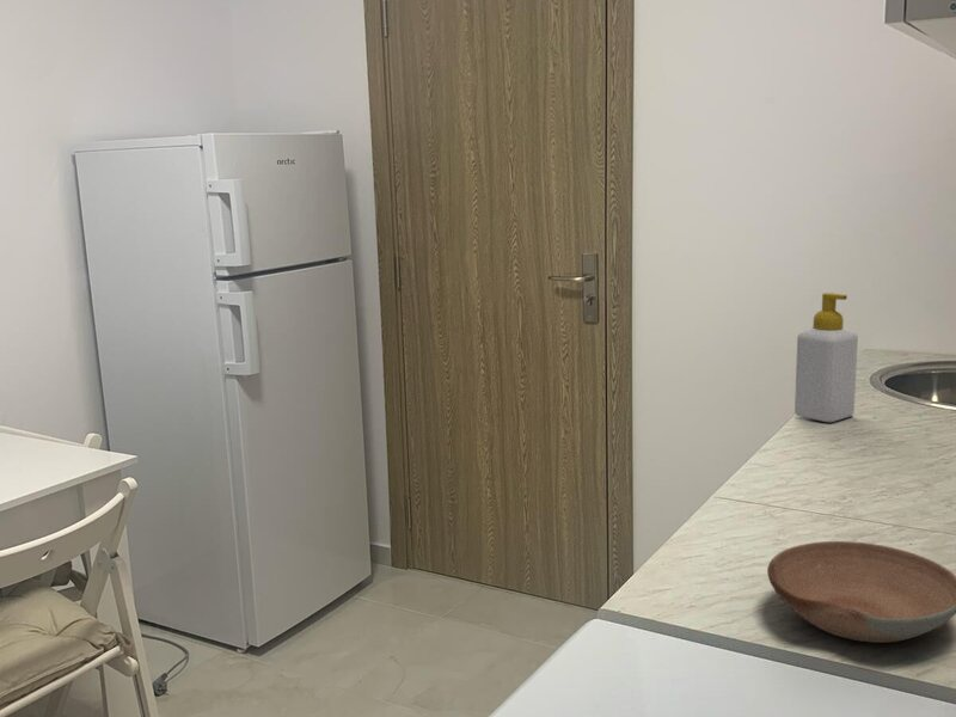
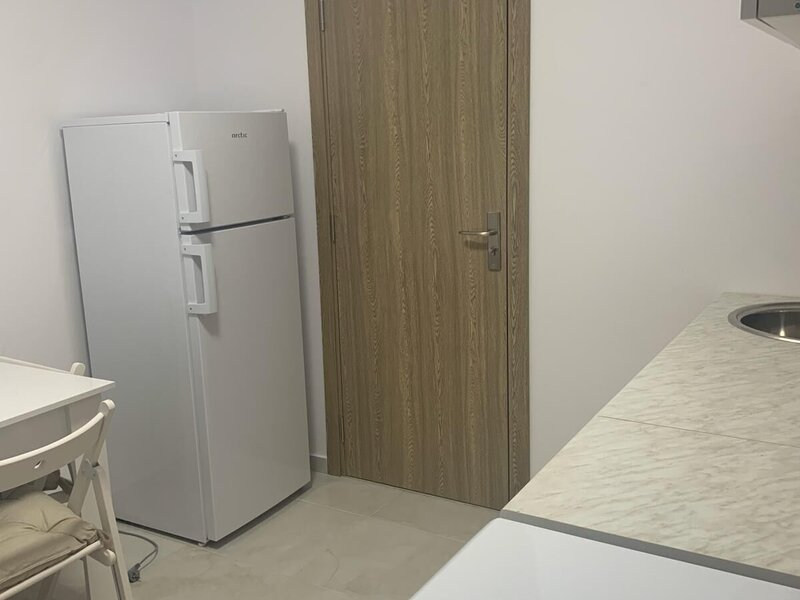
- soap bottle (826, 355)
- bowl (862, 596)
